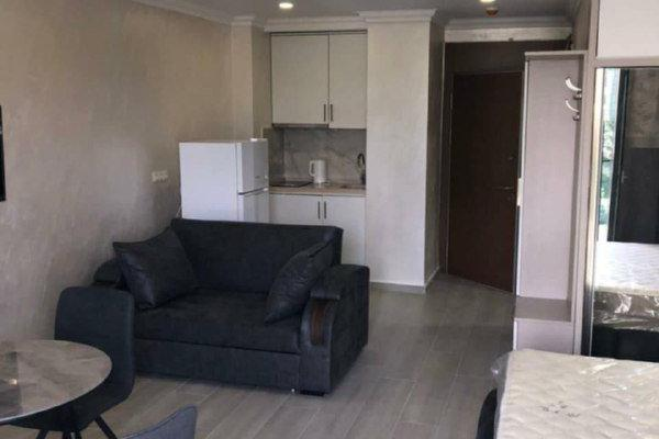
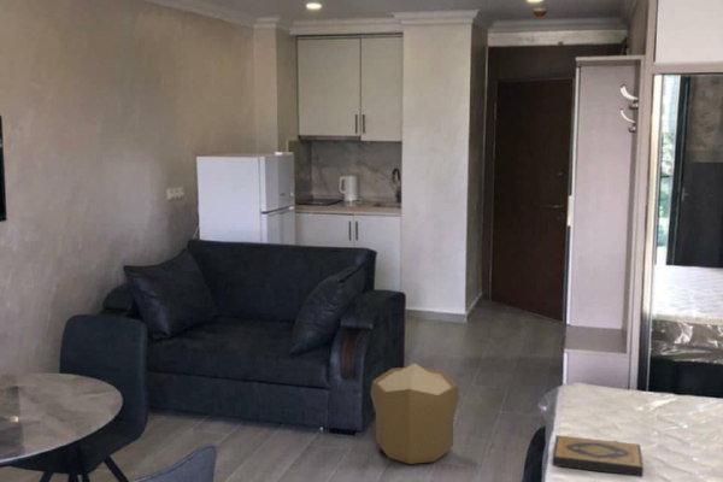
+ pouf (413, 407)
+ hardback book (596, 454)
